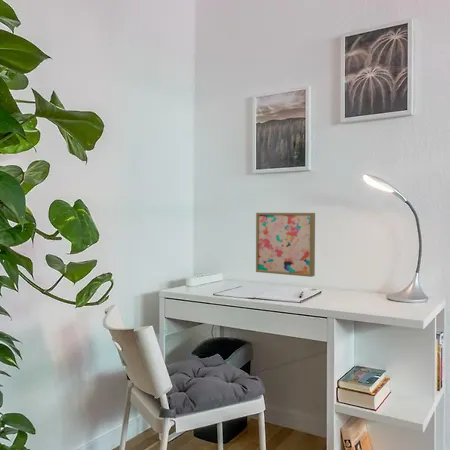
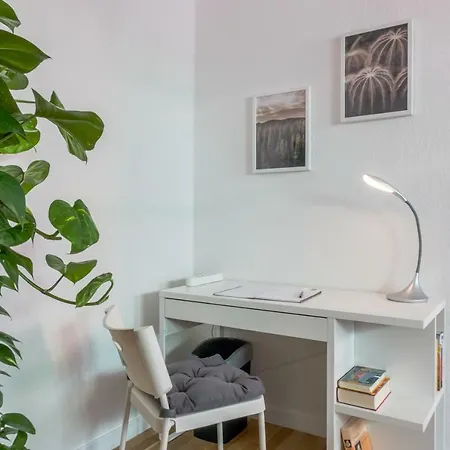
- wall art (284, 243)
